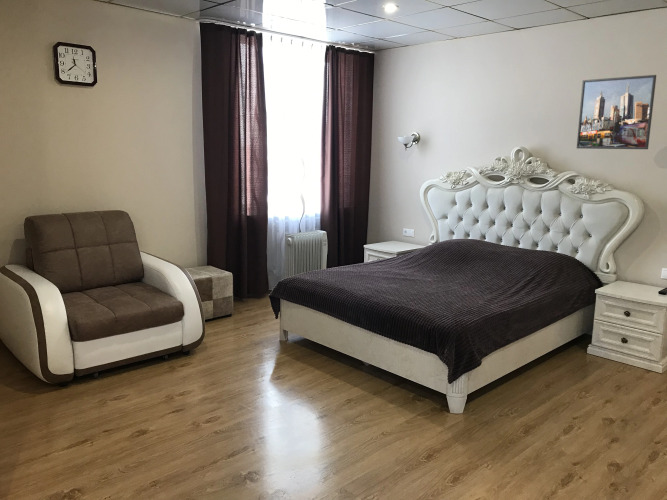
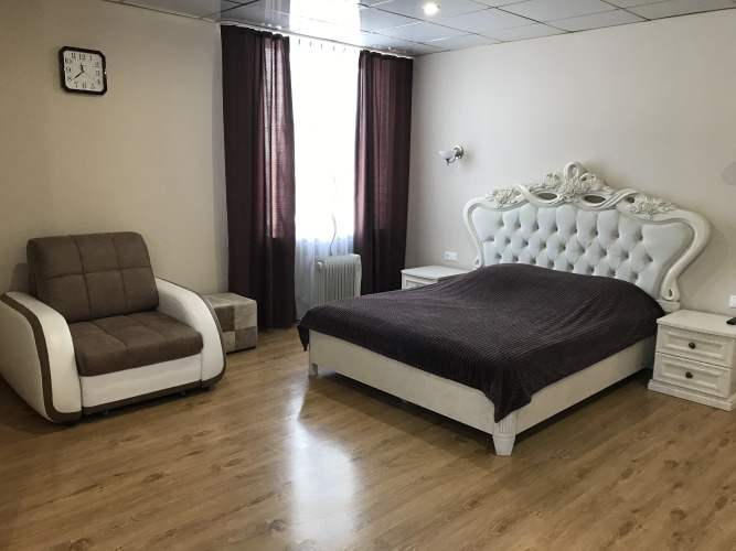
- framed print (614, 113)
